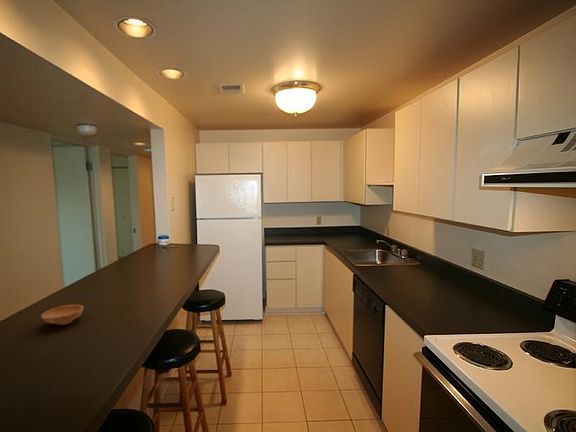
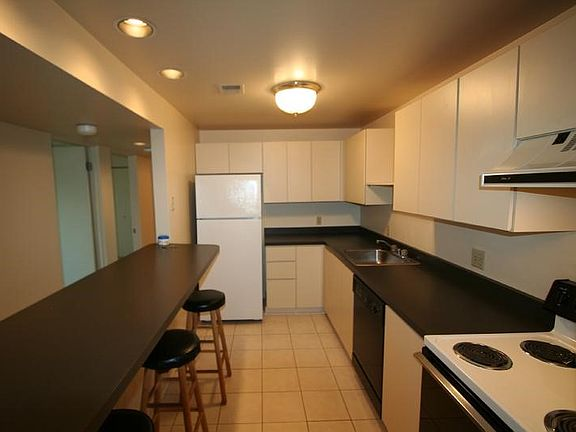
- bowl (63, 316)
